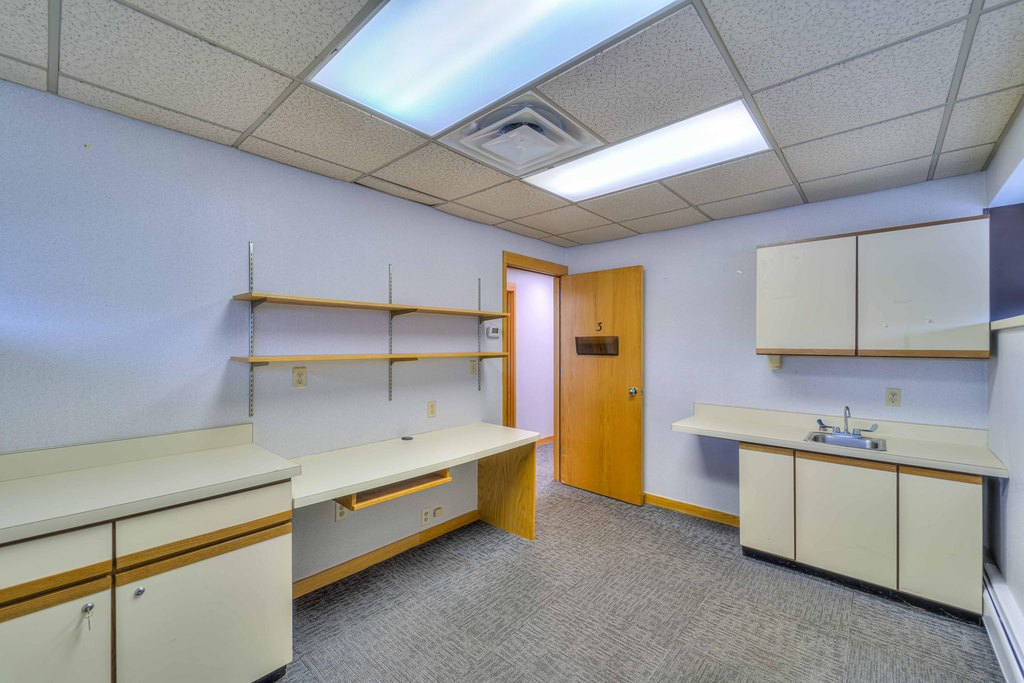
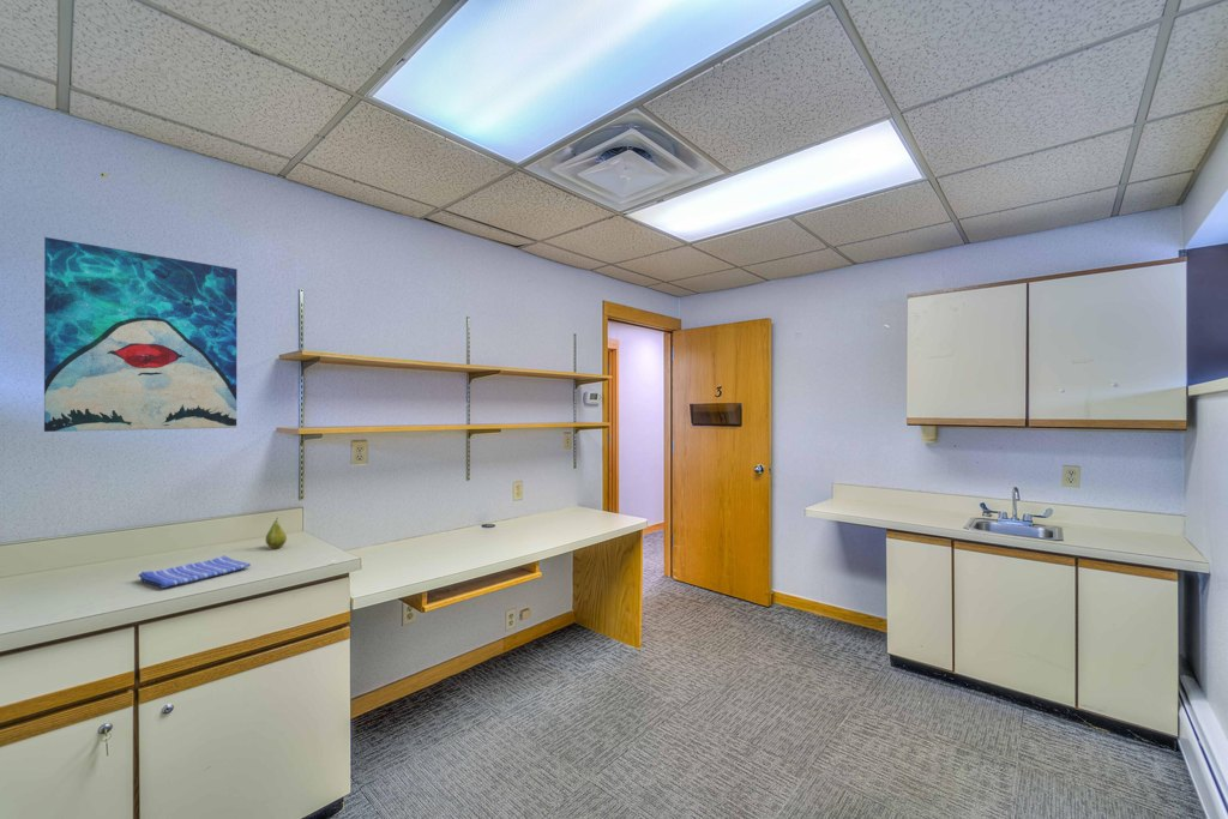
+ wall art (150, 342)
+ fruit (276, 531)
+ dish towel (195, 570)
